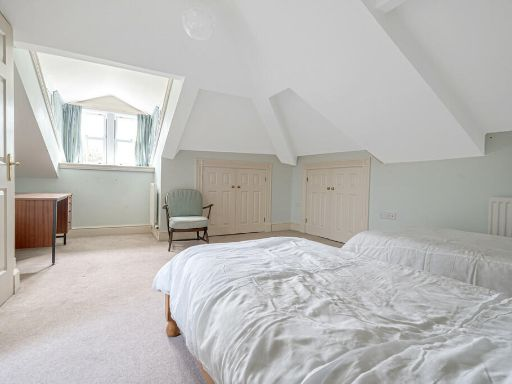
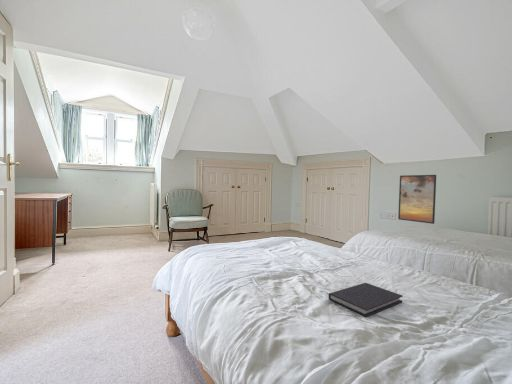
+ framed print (416, 198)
+ diary (365, 297)
